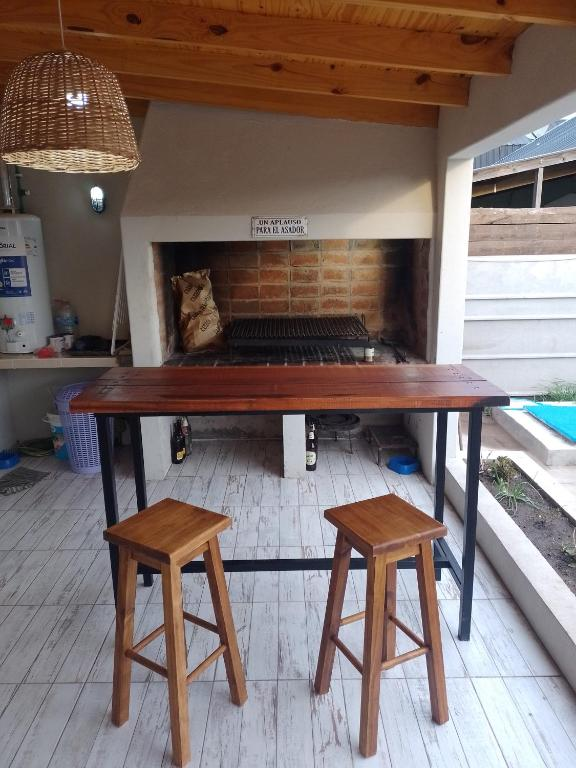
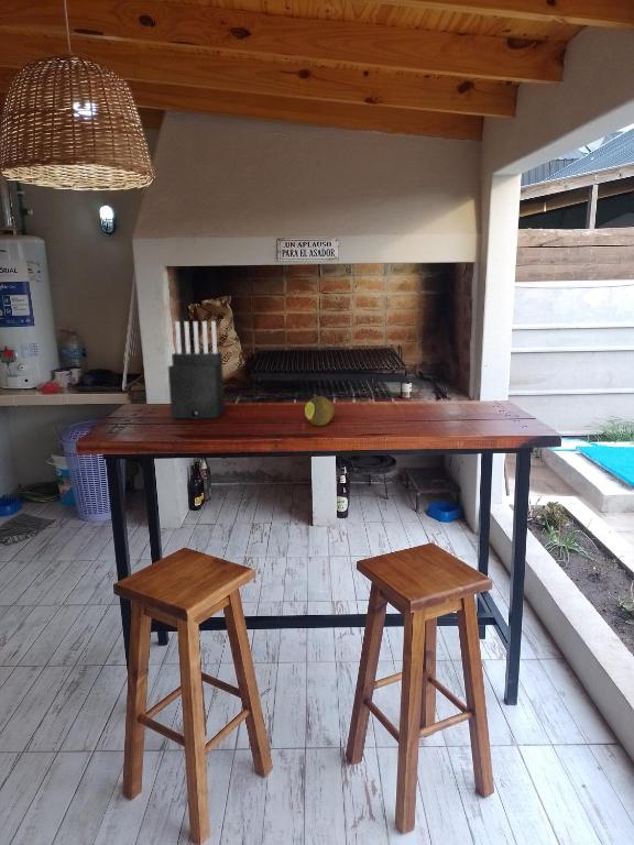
+ fruit (319, 410)
+ knife block (195, 370)
